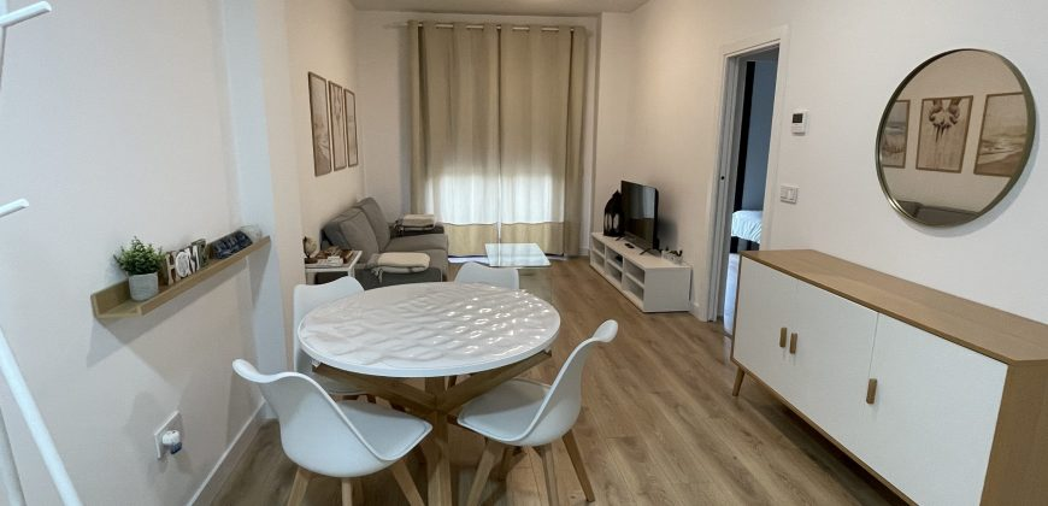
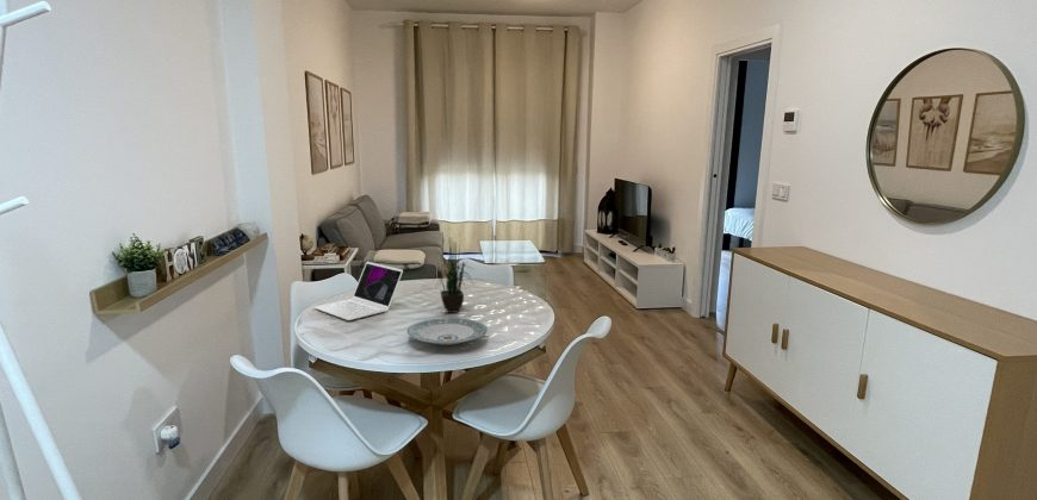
+ laptop (358, 286)
+ plate (447, 333)
+ potted plant (454, 267)
